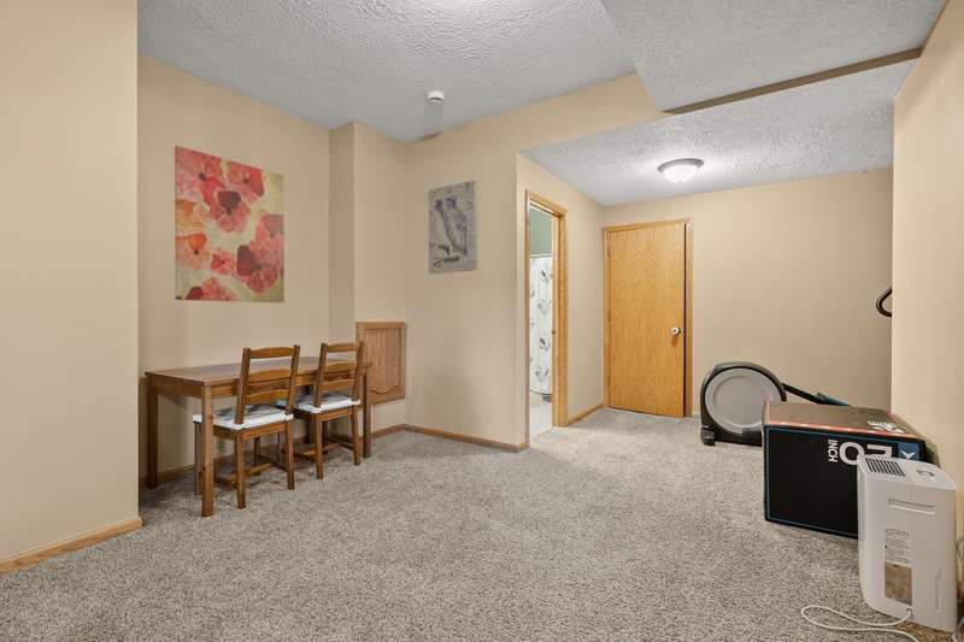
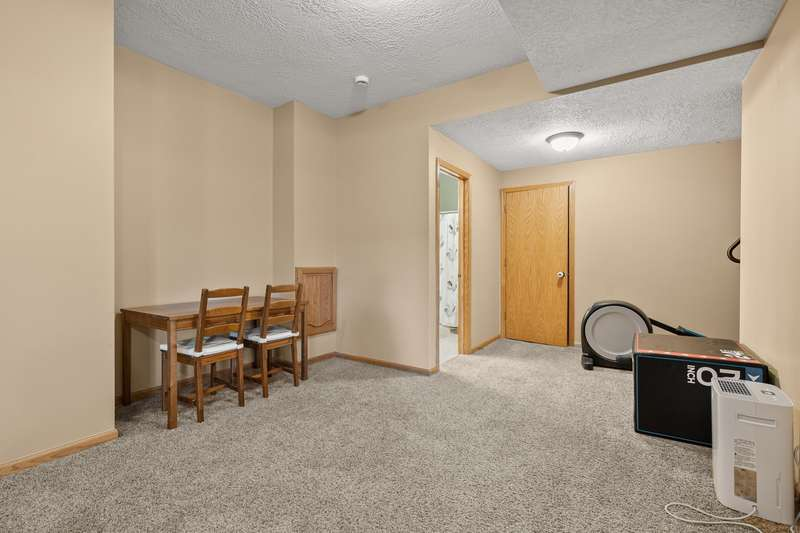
- wall art (452, 228)
- wall art (234, 231)
